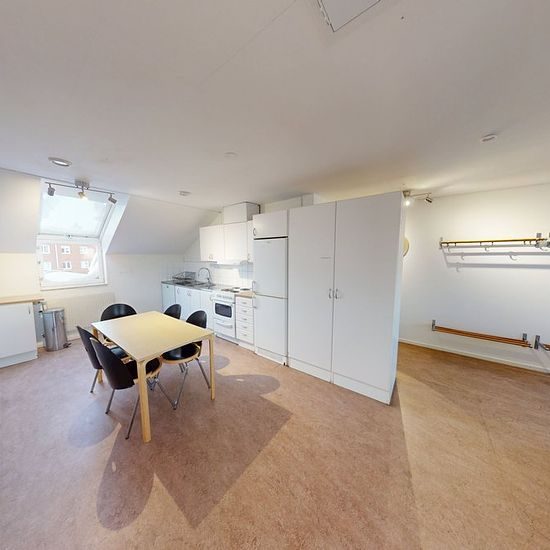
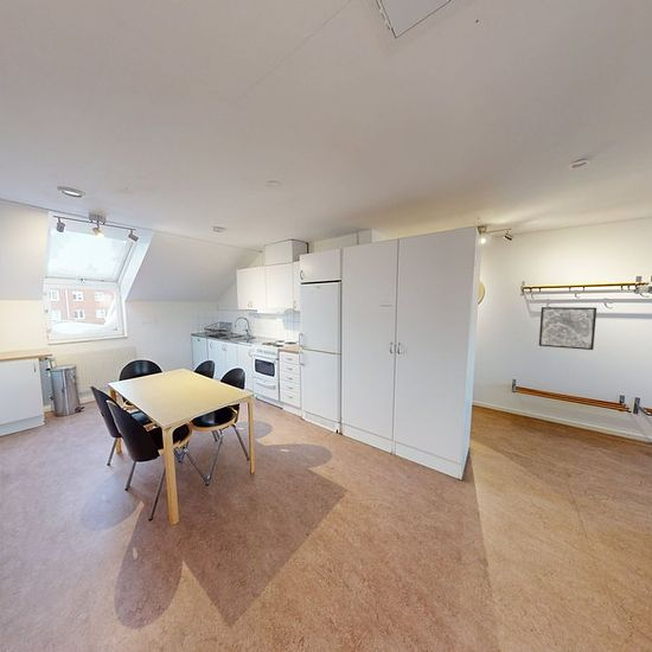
+ wall art (565, 327)
